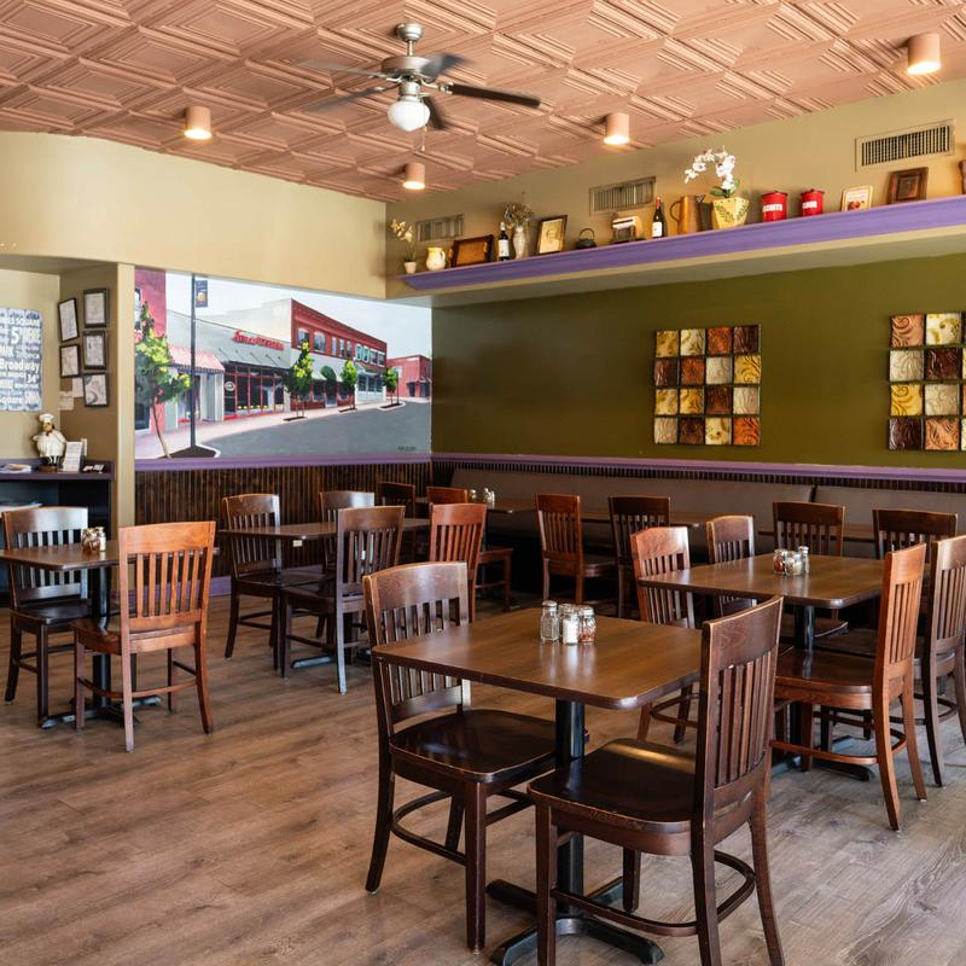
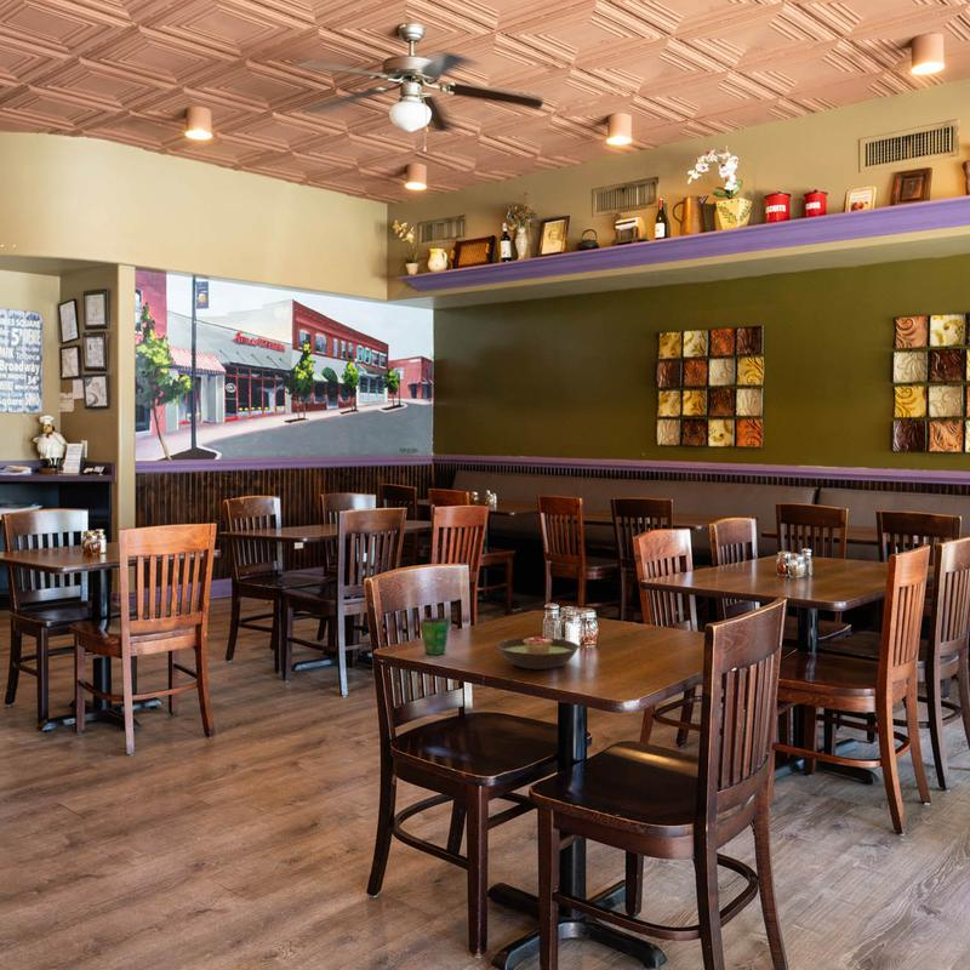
+ soup bowl (537, 651)
+ cup (432, 635)
